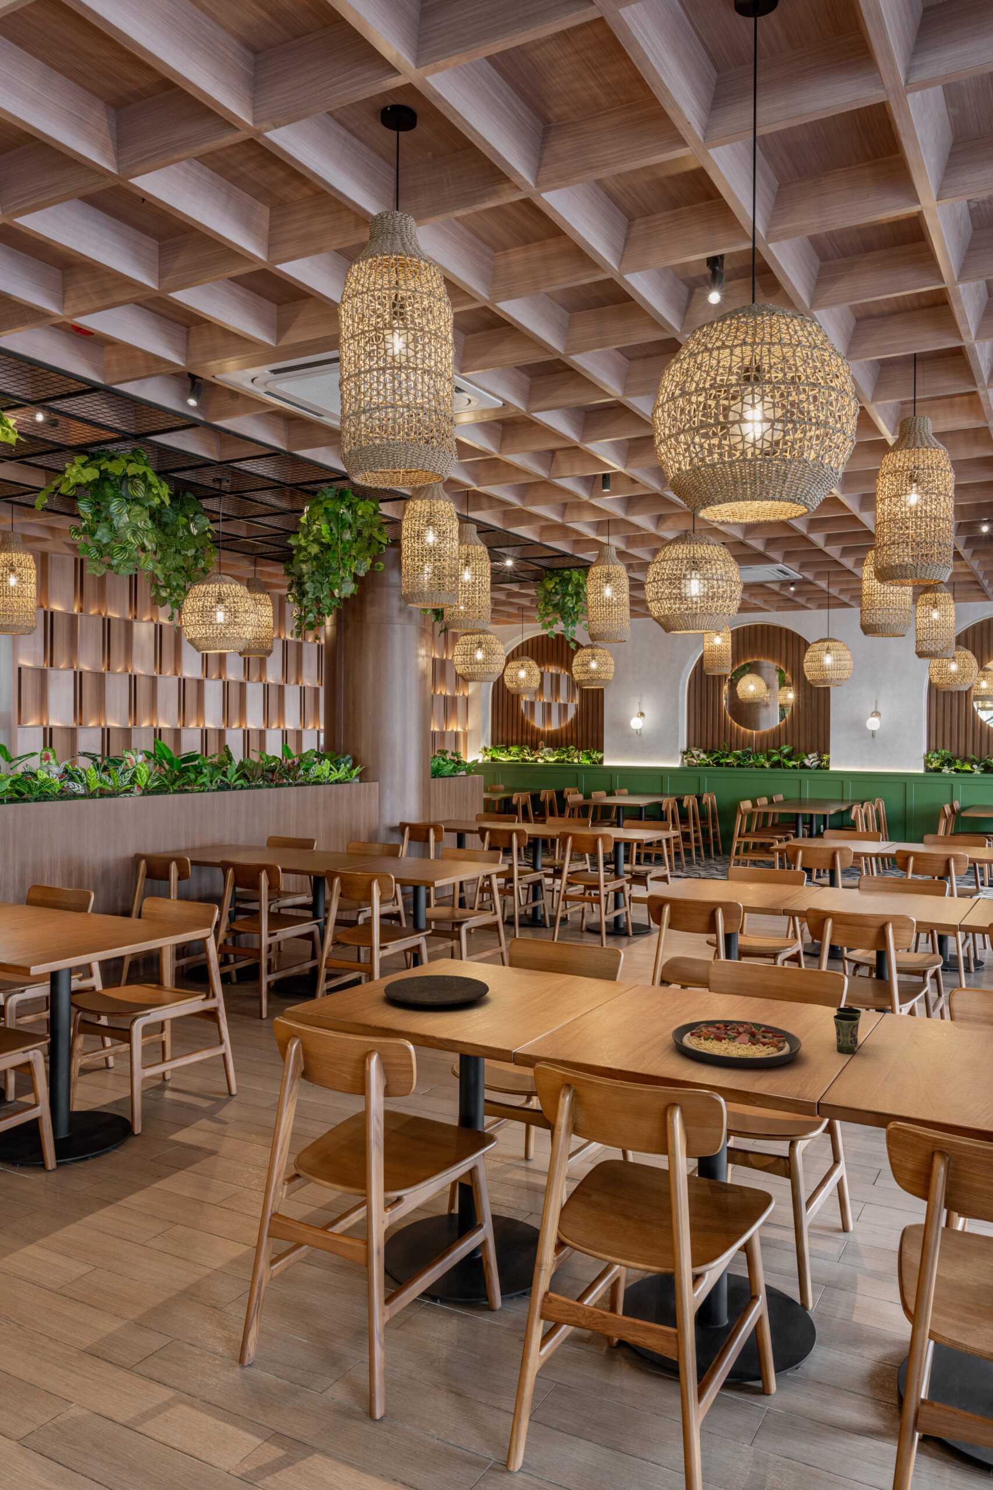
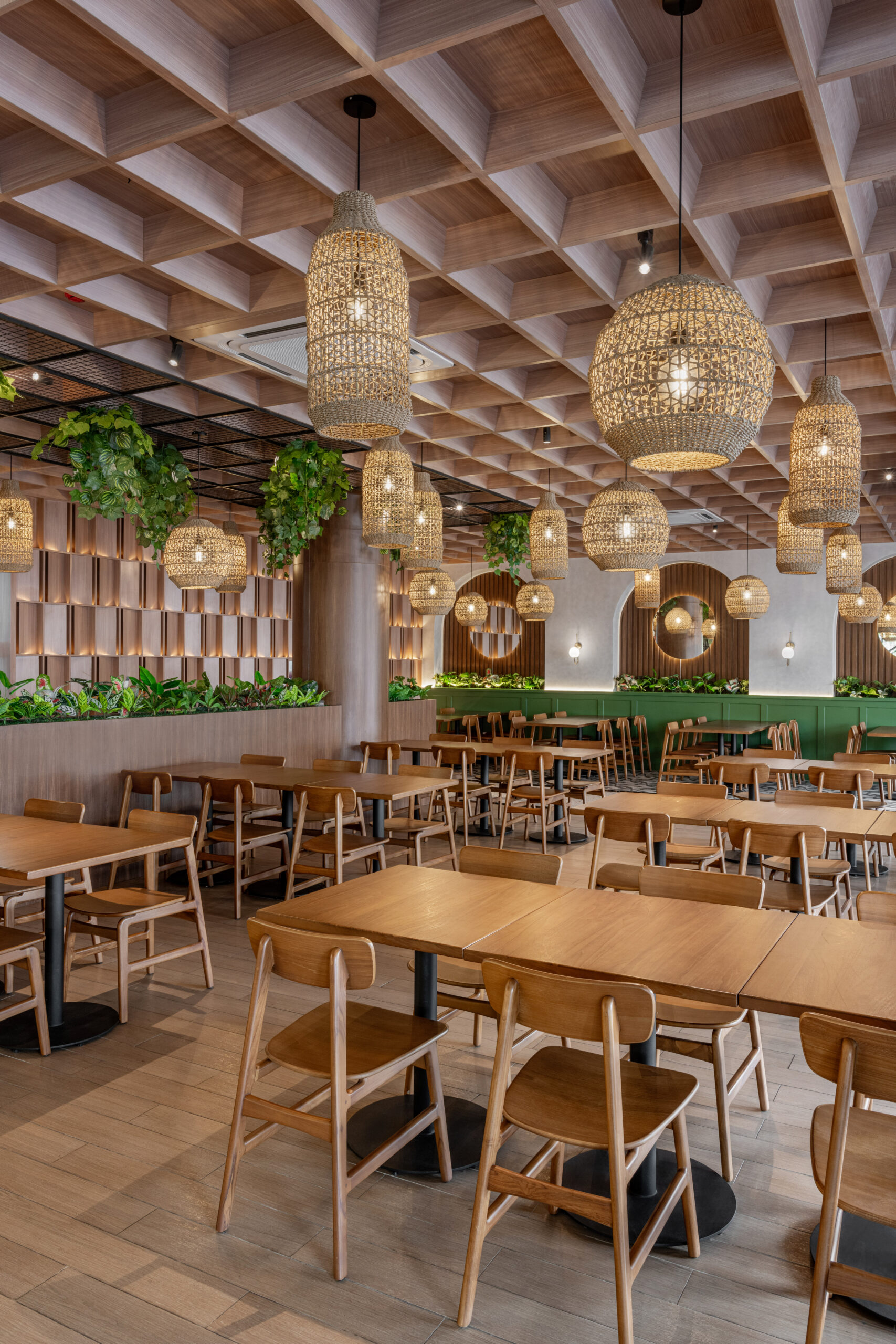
- plate (735, 1040)
- cup (847, 1030)
- plate (437, 992)
